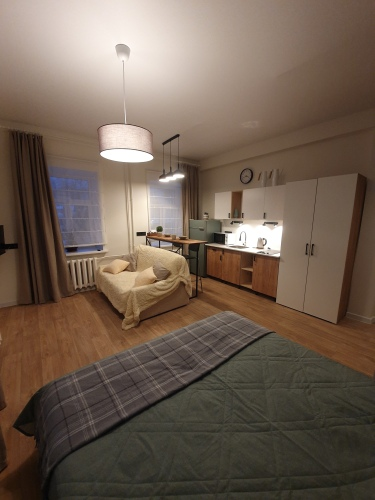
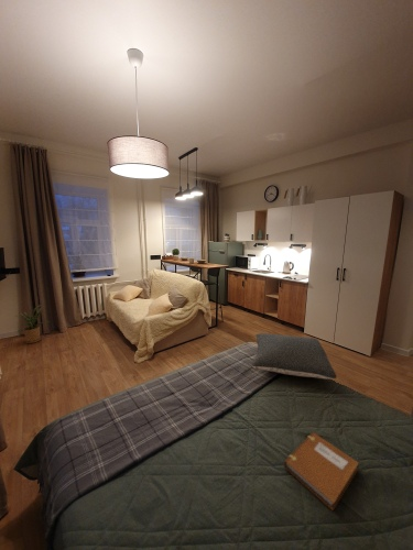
+ house plant (30, 323)
+ pillow (289, 352)
+ notebook (320, 463)
